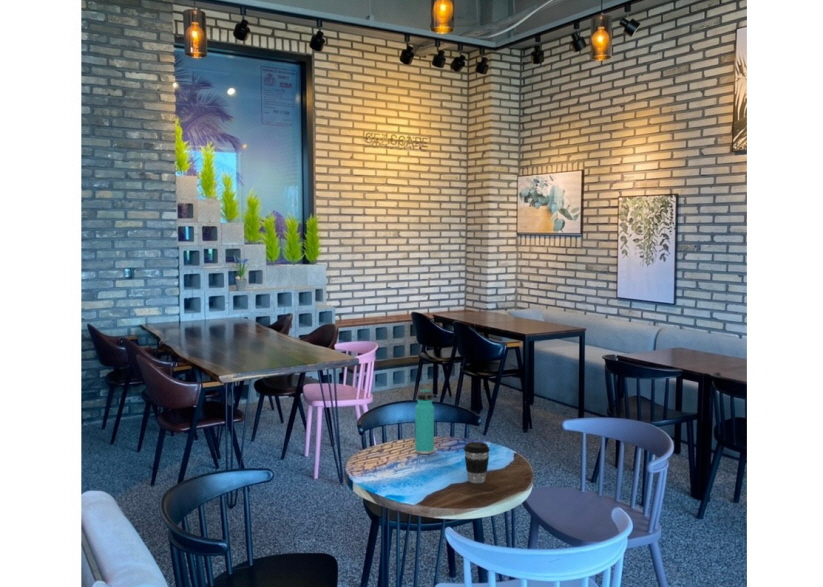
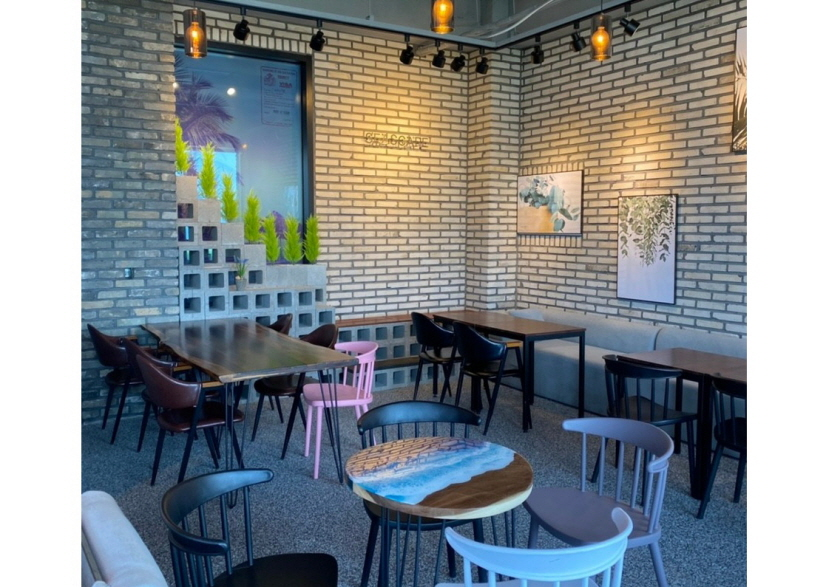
- coffee cup (476, 462)
- thermos bottle (424, 420)
